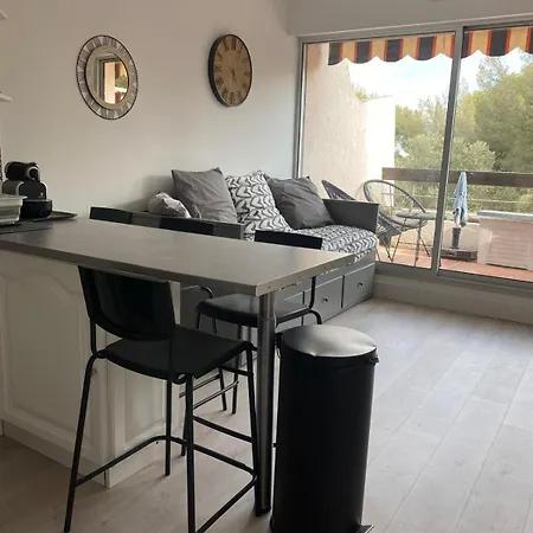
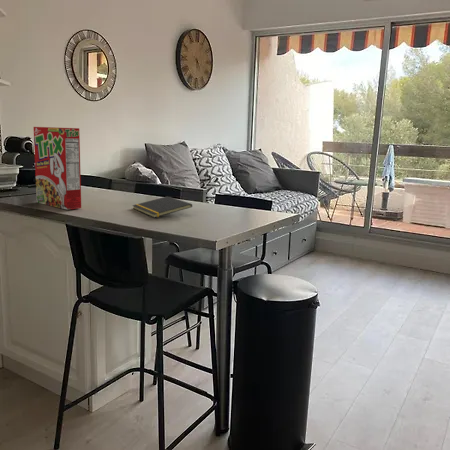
+ notepad (161, 206)
+ cereal box (57, 166)
